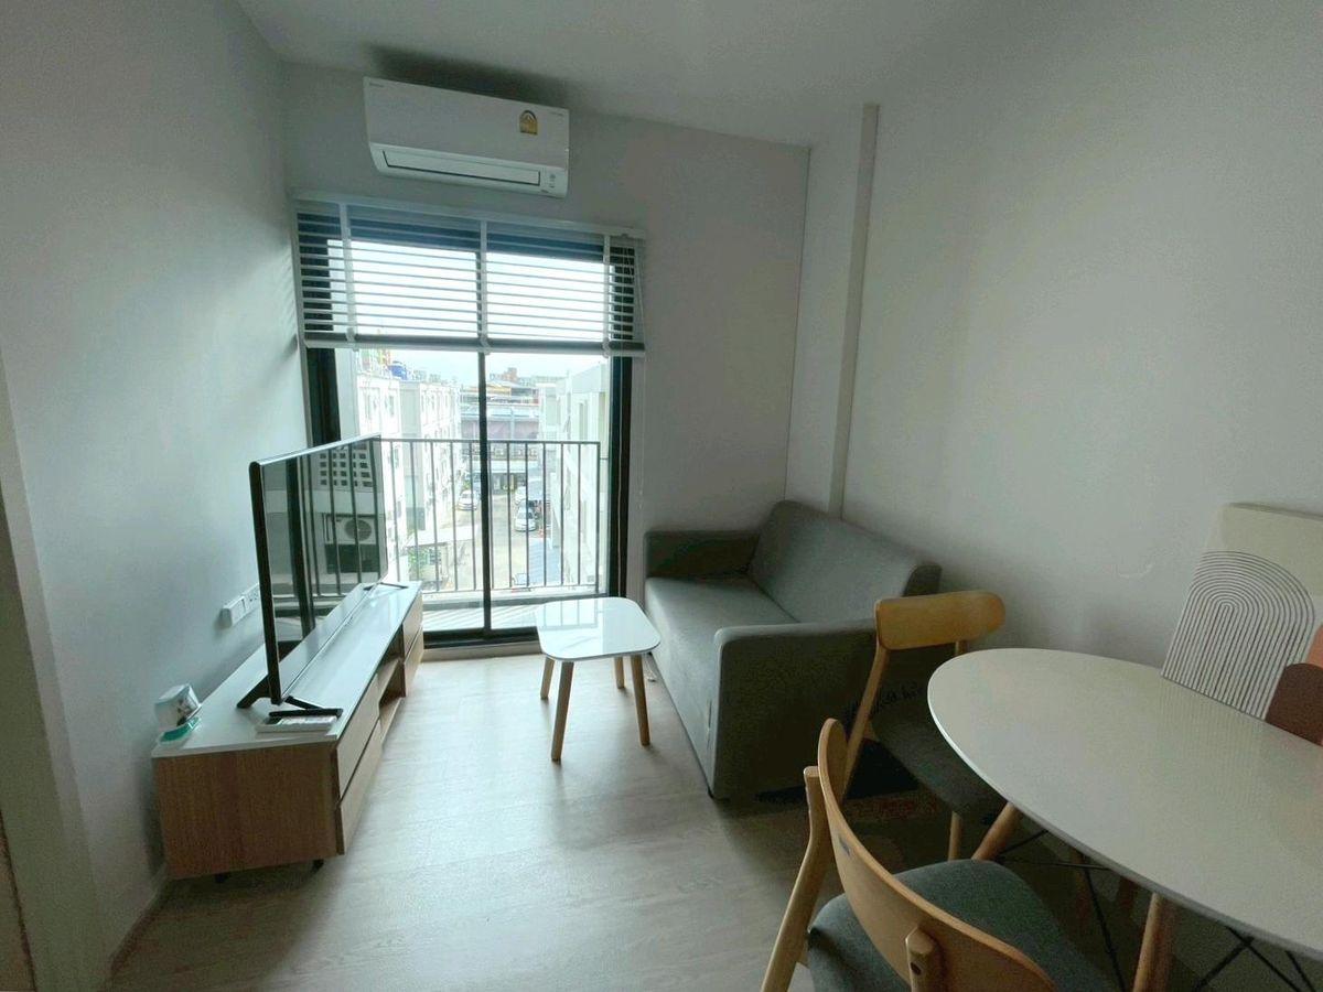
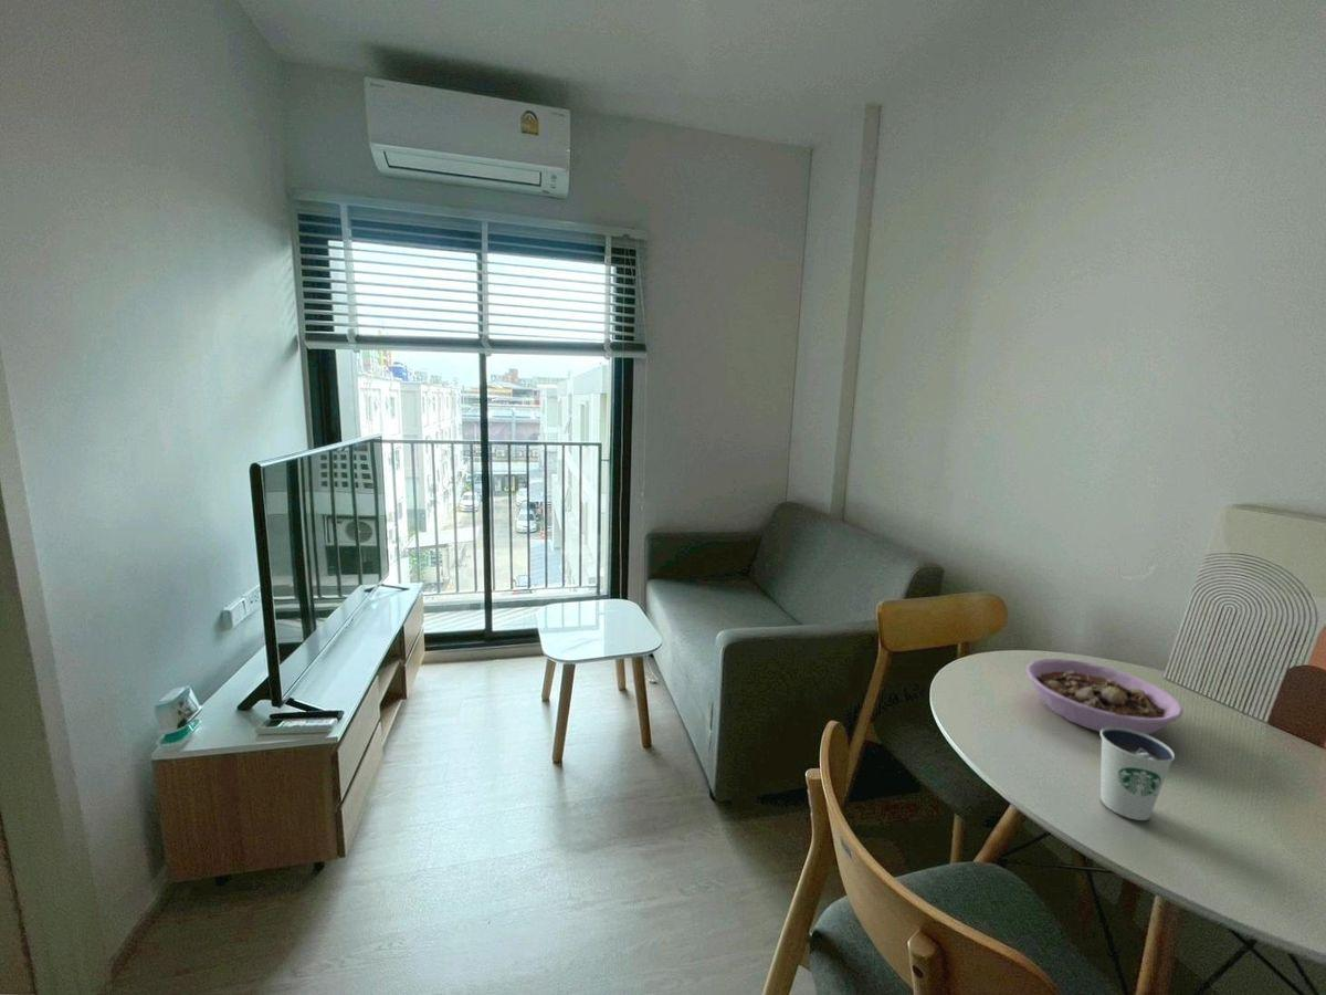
+ dixie cup (1130, 775)
+ bowl (1097, 695)
